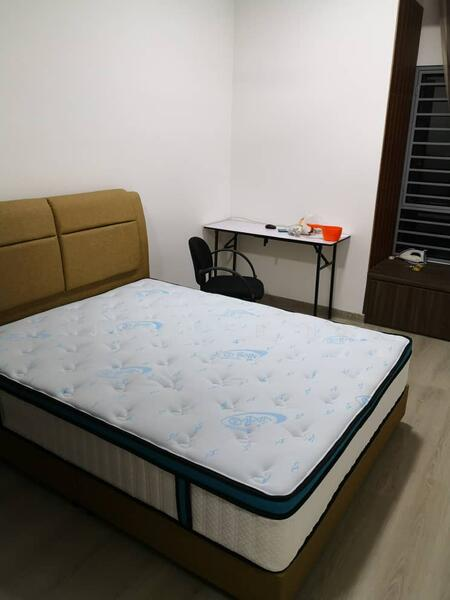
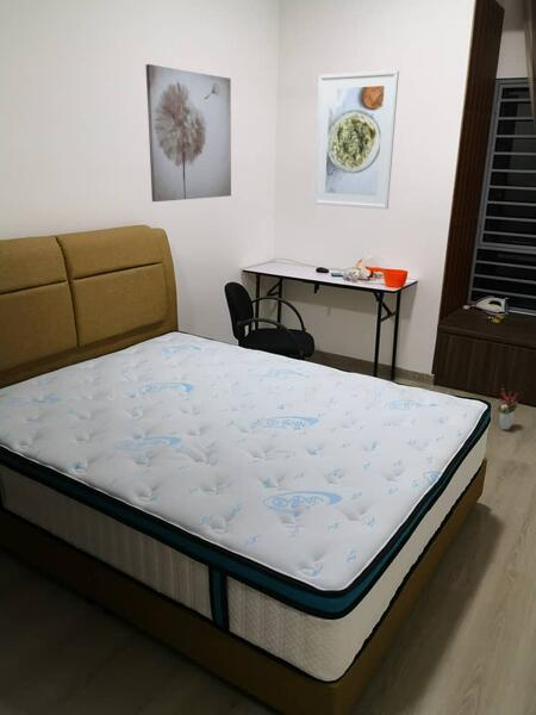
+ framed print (353, 142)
+ decorative plant (507, 408)
+ wall art (193, 137)
